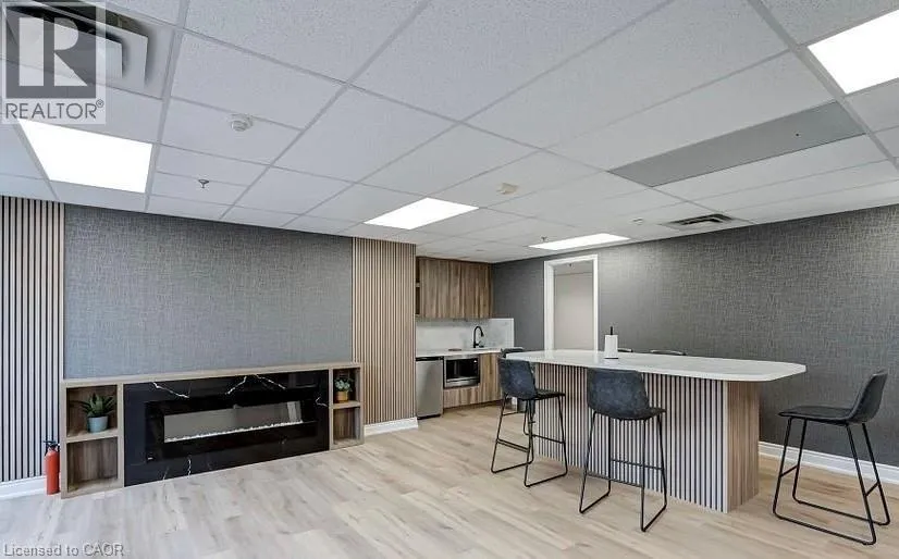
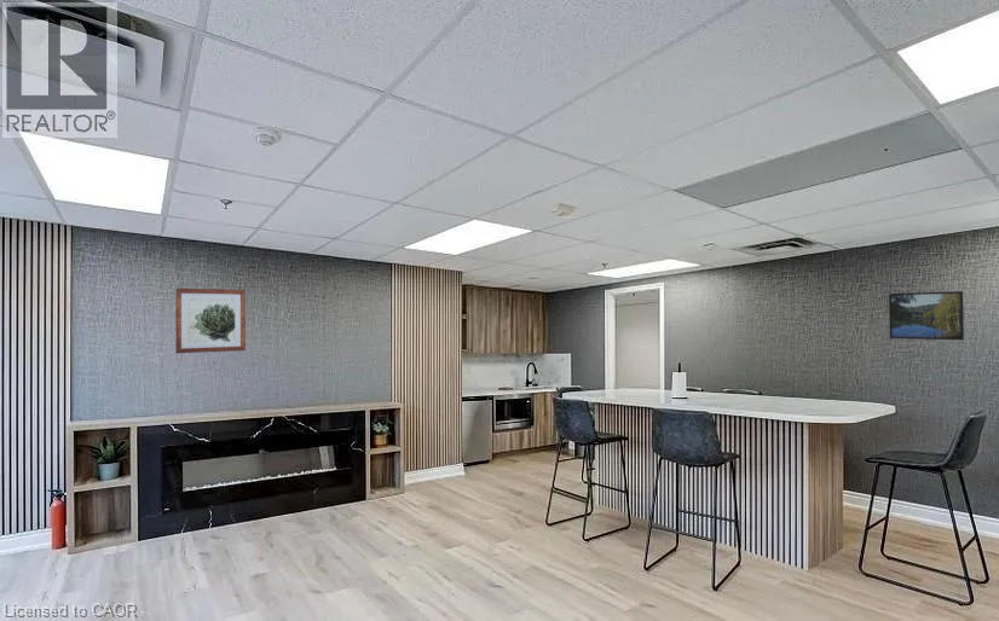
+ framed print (924, 315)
+ wall art (212, 320)
